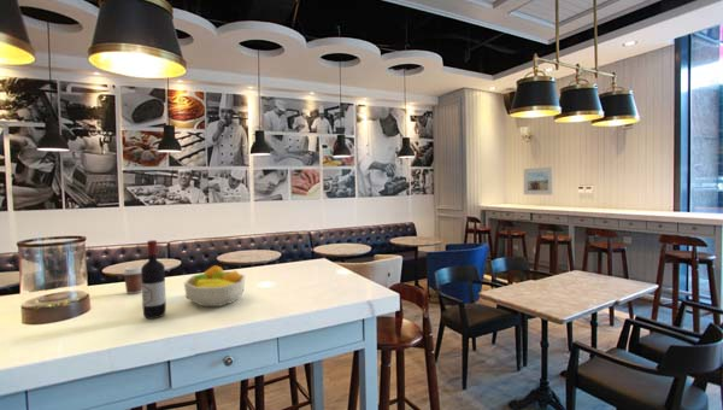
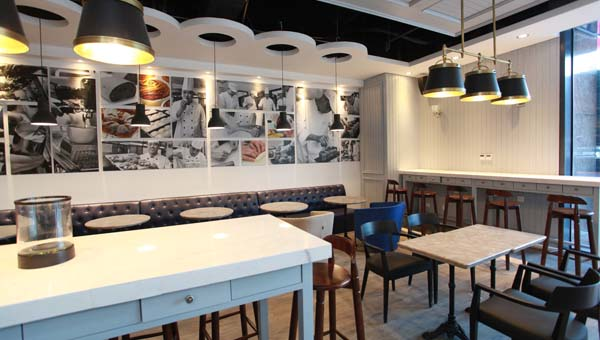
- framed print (537, 181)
- coffee cup (134, 280)
- wine bottle (153, 279)
- fruit bowl (216, 283)
